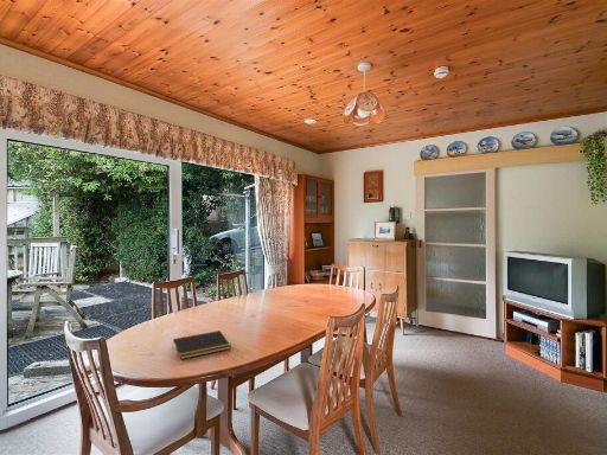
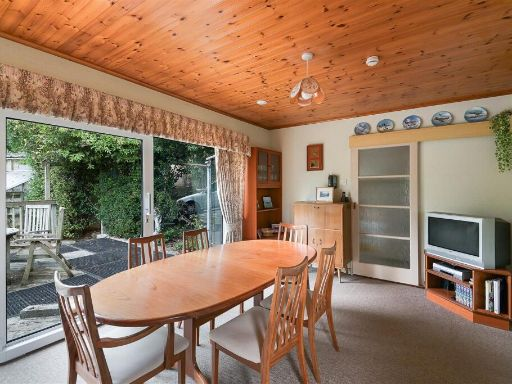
- notepad (202, 344)
